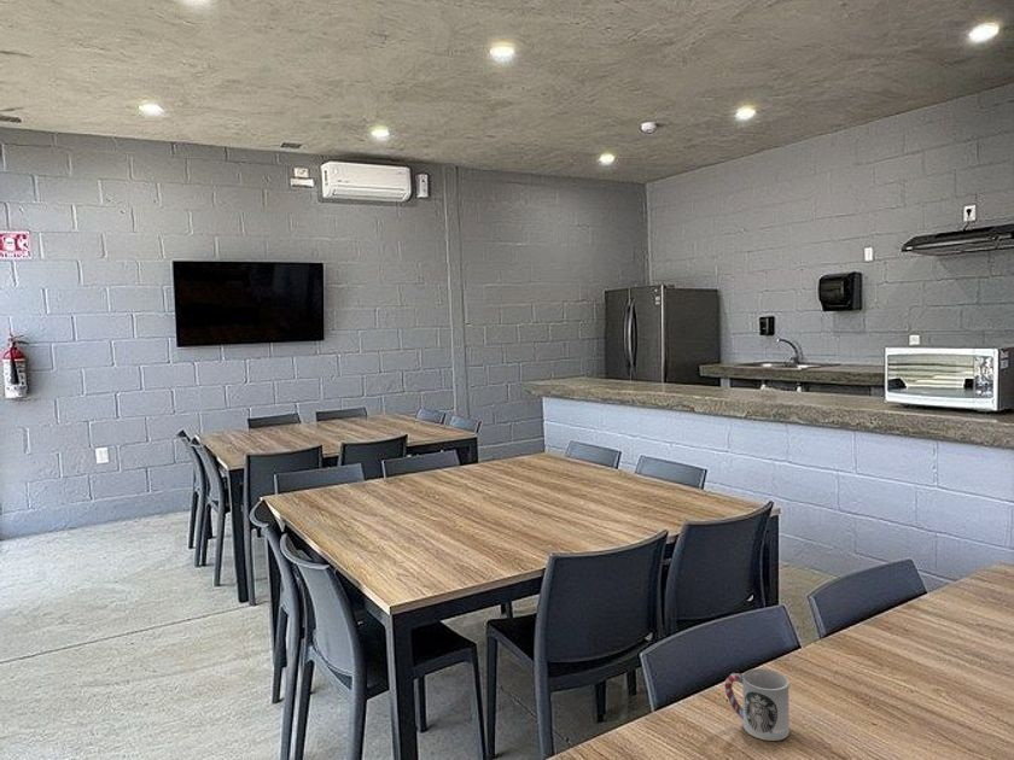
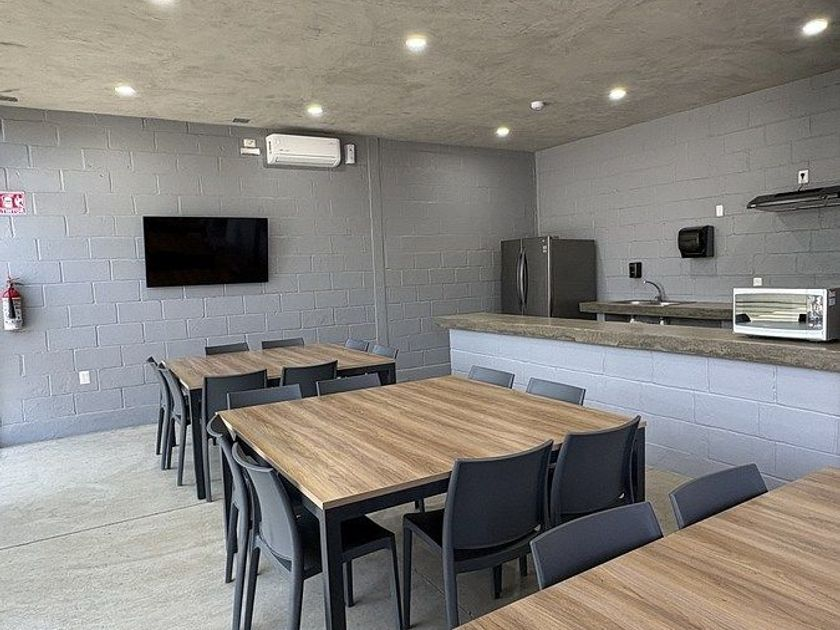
- cup (756, 701)
